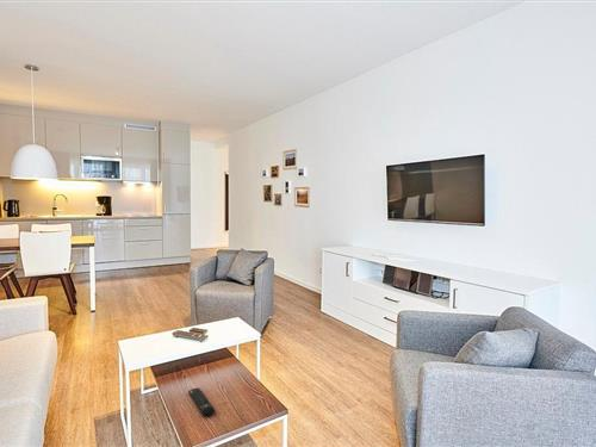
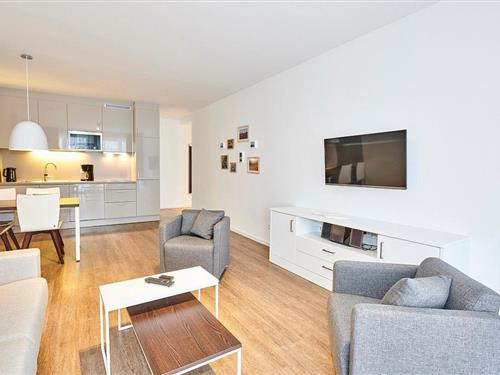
- remote control (200, 401)
